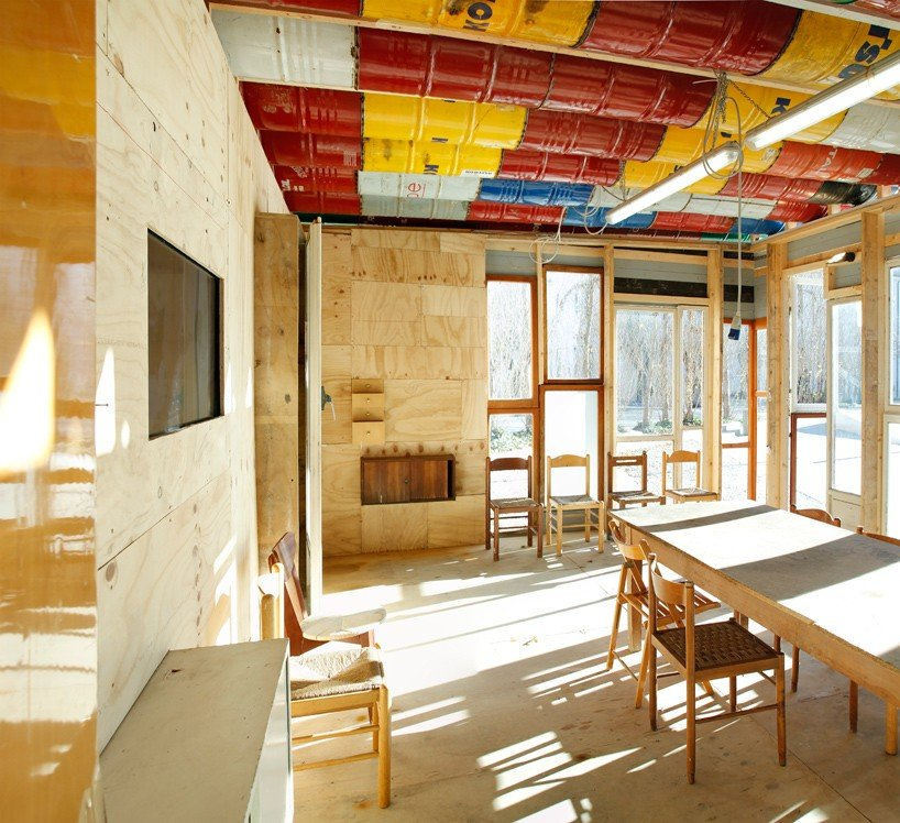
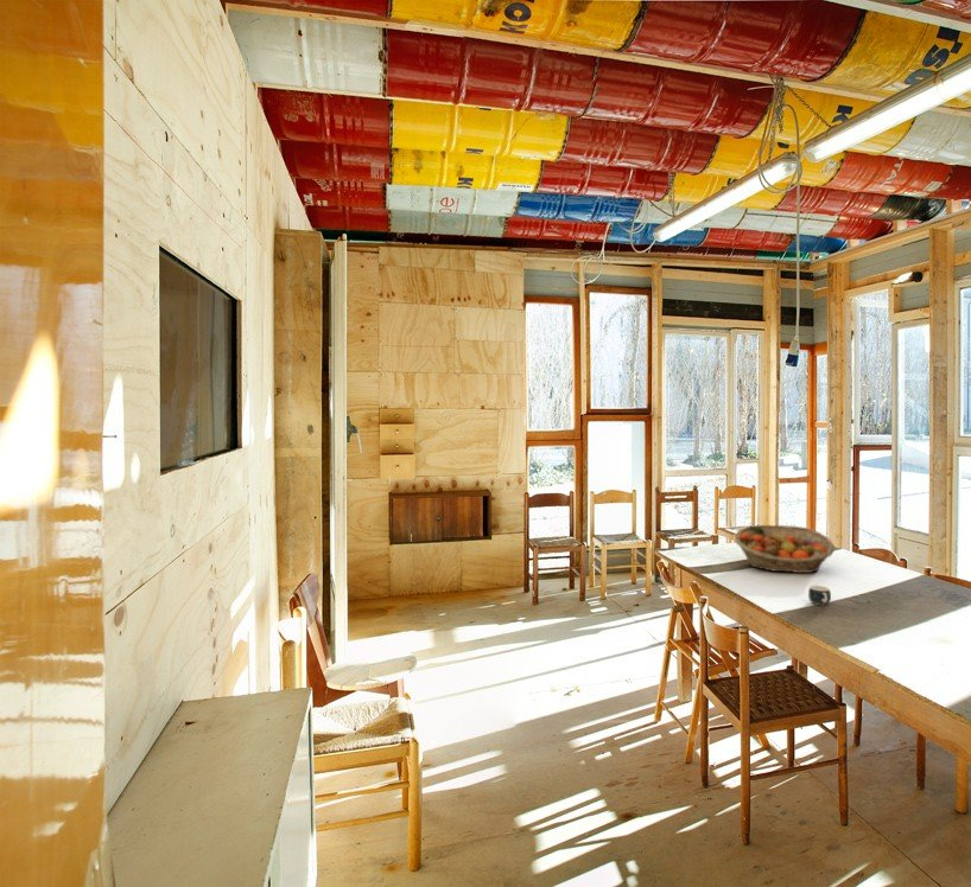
+ fruit basket (782, 548)
+ mug (820, 595)
